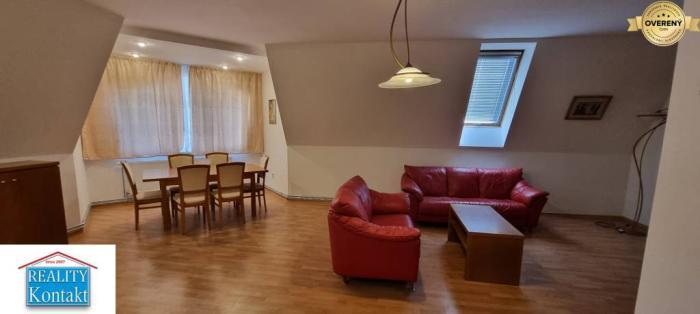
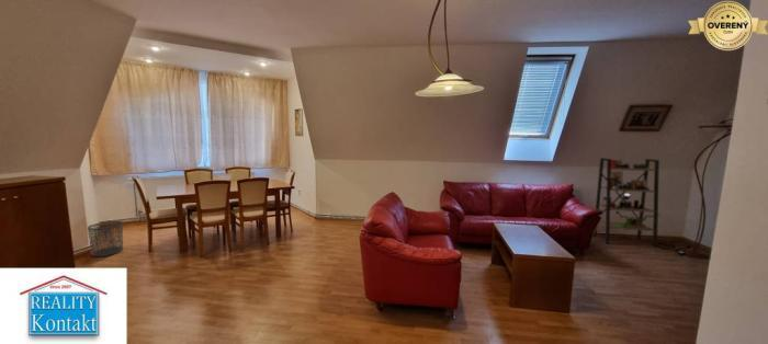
+ waste bin (106, 238)
+ shelving unit (626, 200)
